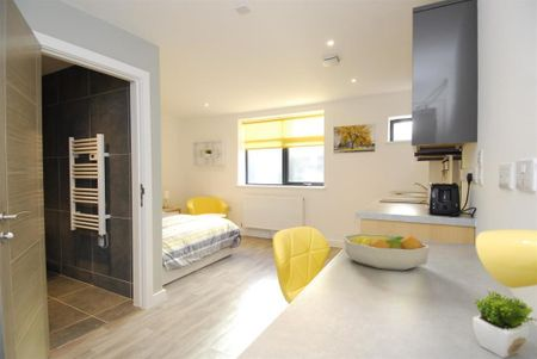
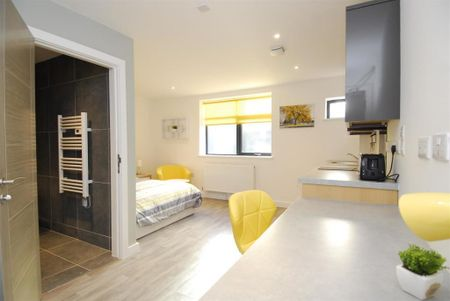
- fruit bowl (382, 247)
